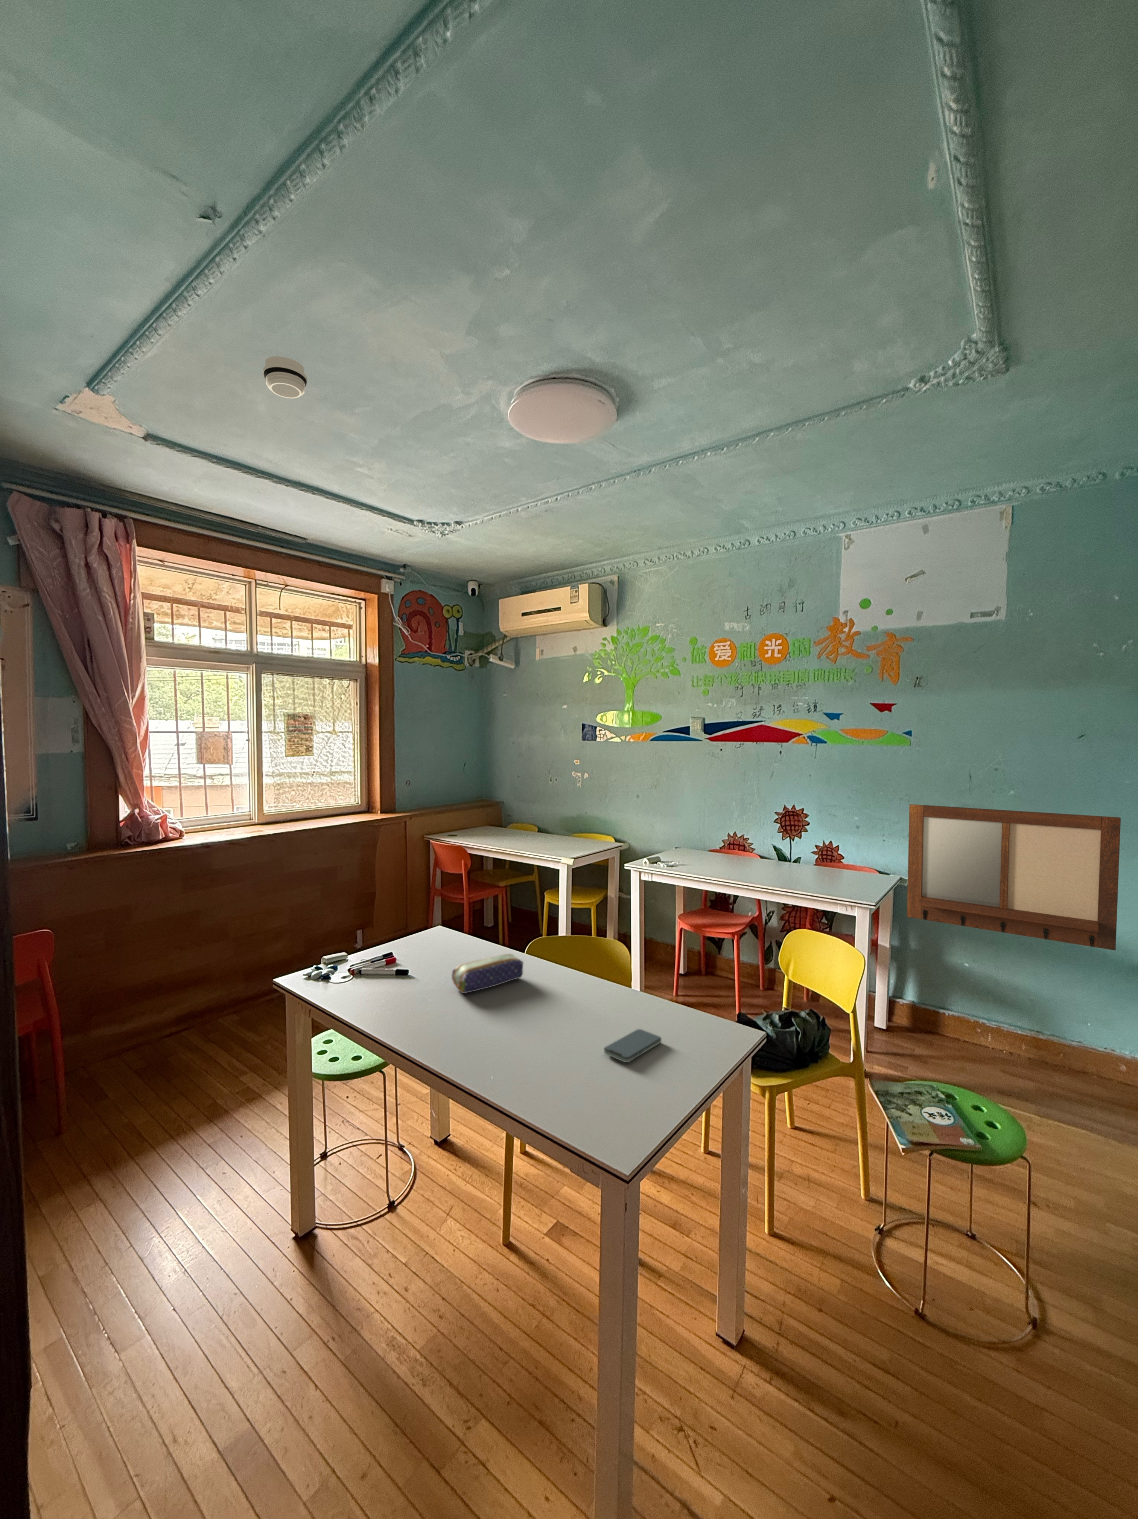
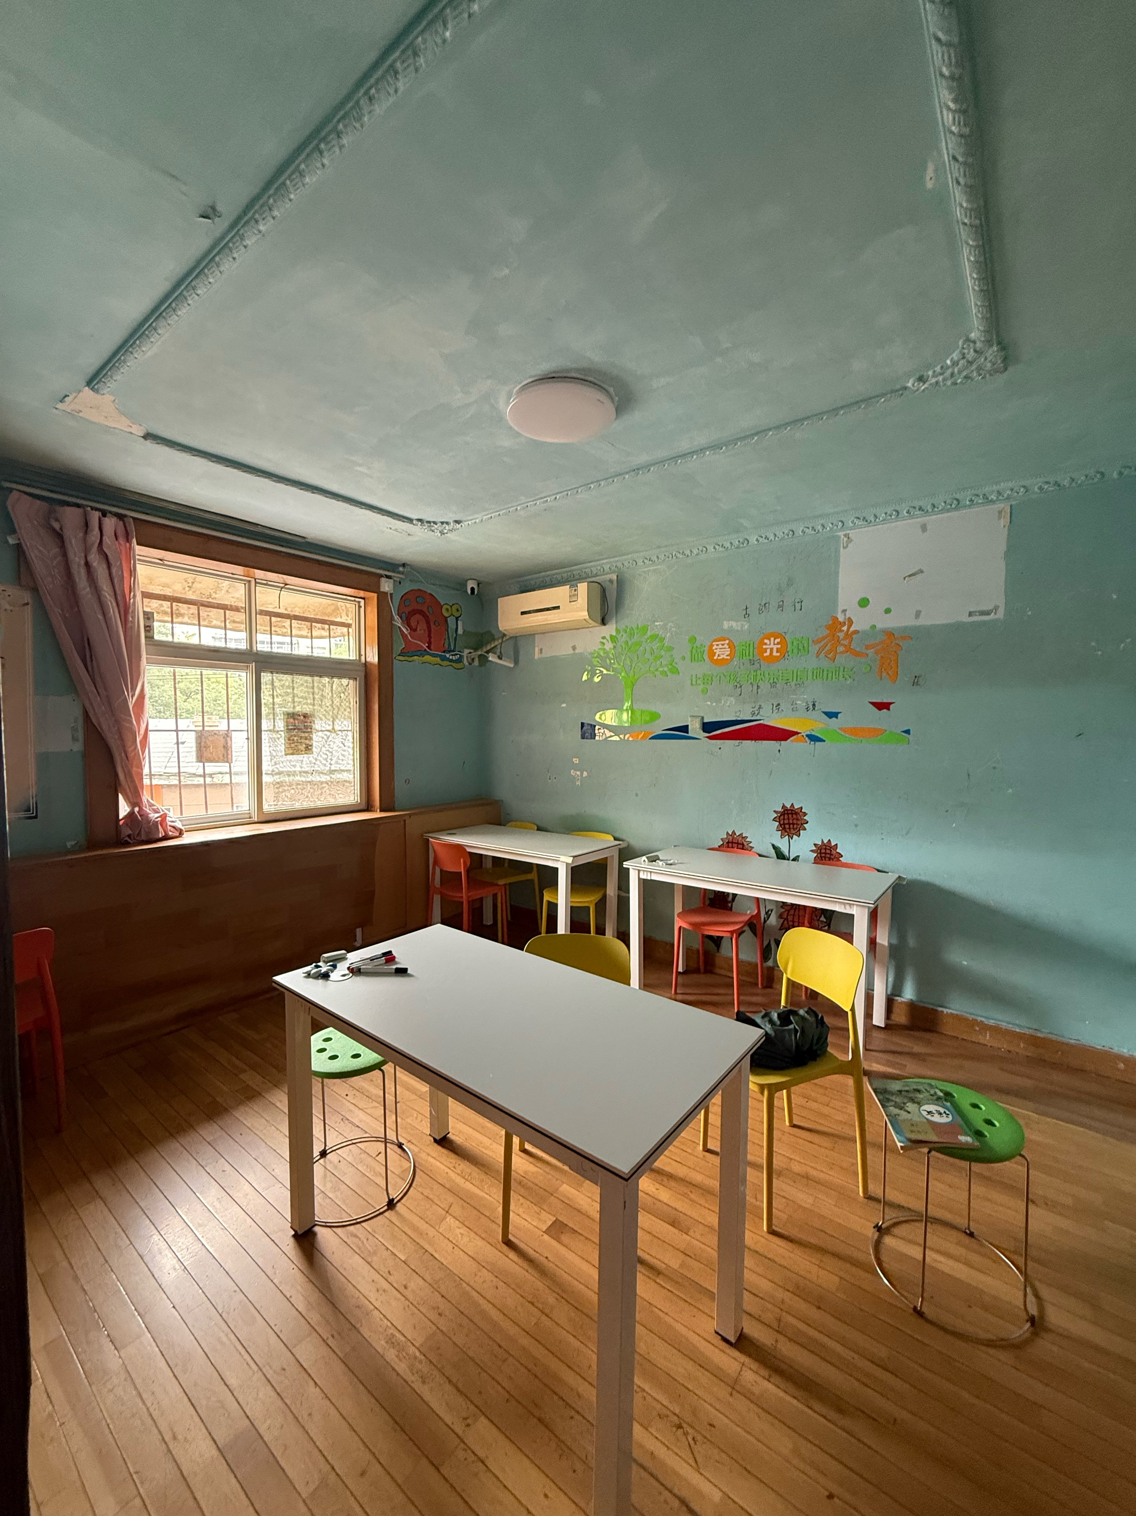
- smartphone (634, 1044)
- pencil case (488, 972)
- writing board (1004, 872)
- smoke detector (286, 379)
